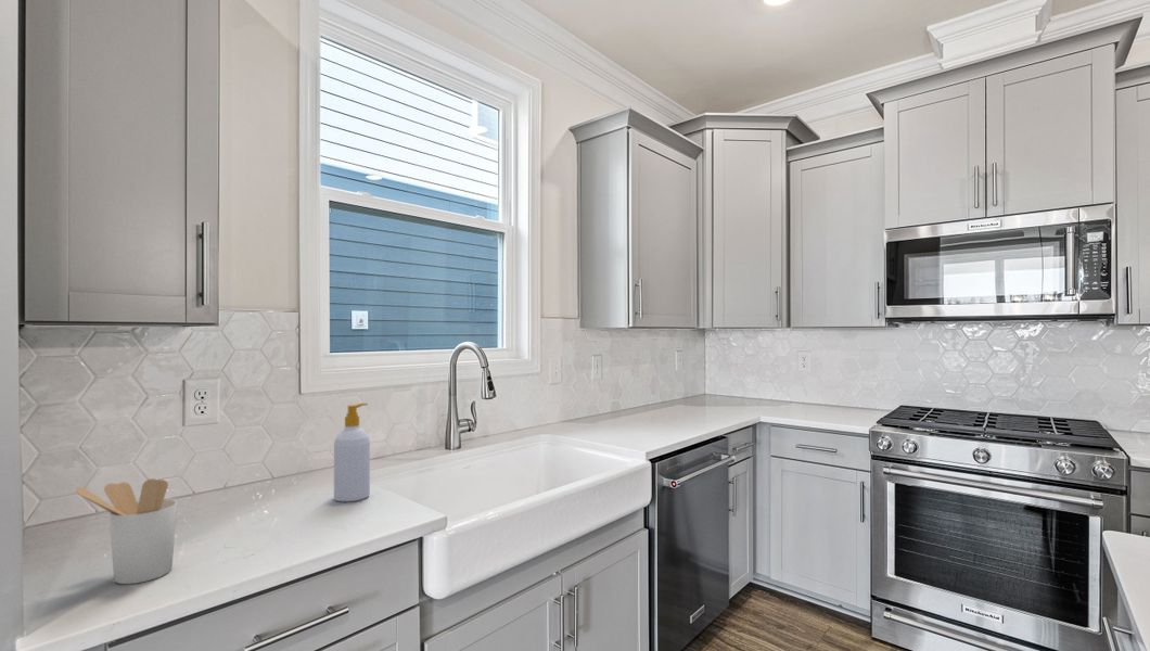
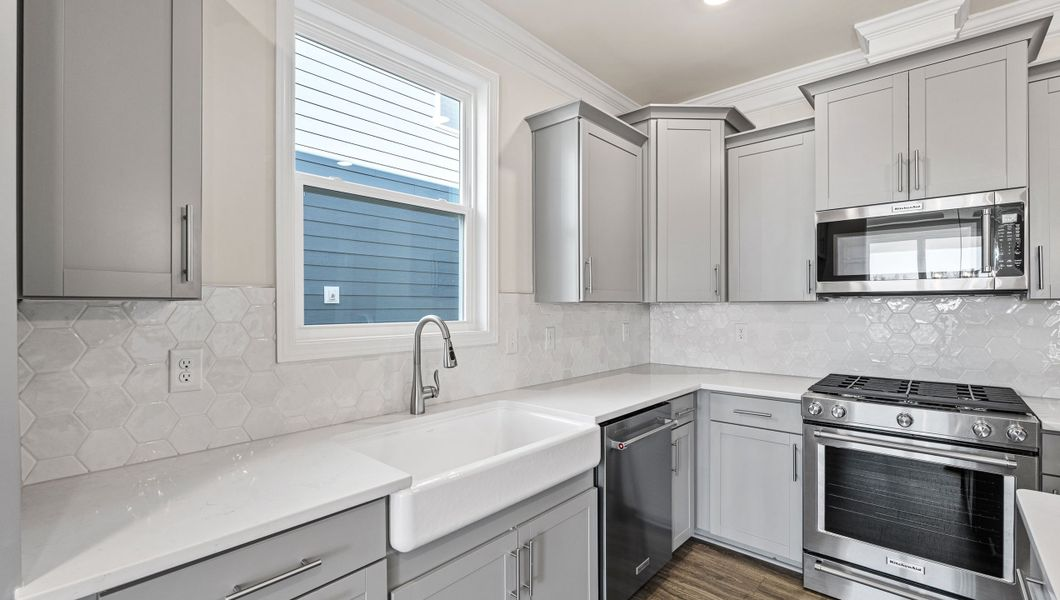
- utensil holder (126, 527)
- soap bottle (353, 450)
